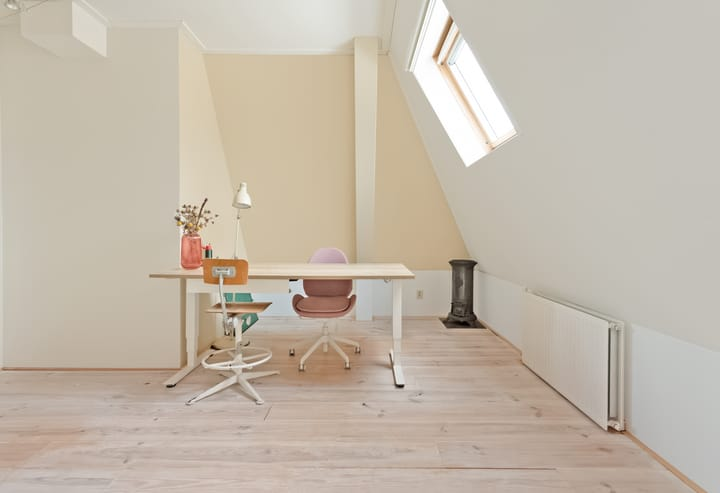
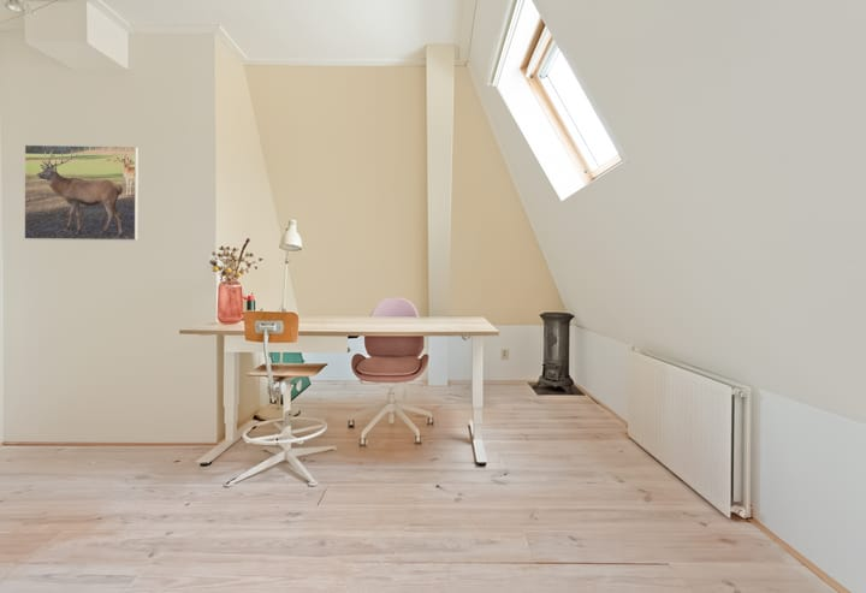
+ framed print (82, 192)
